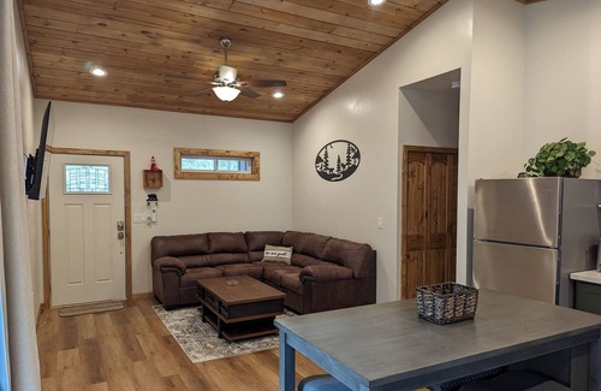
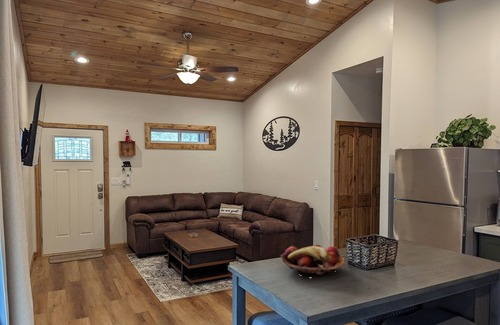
+ fruit basket (313, 258)
